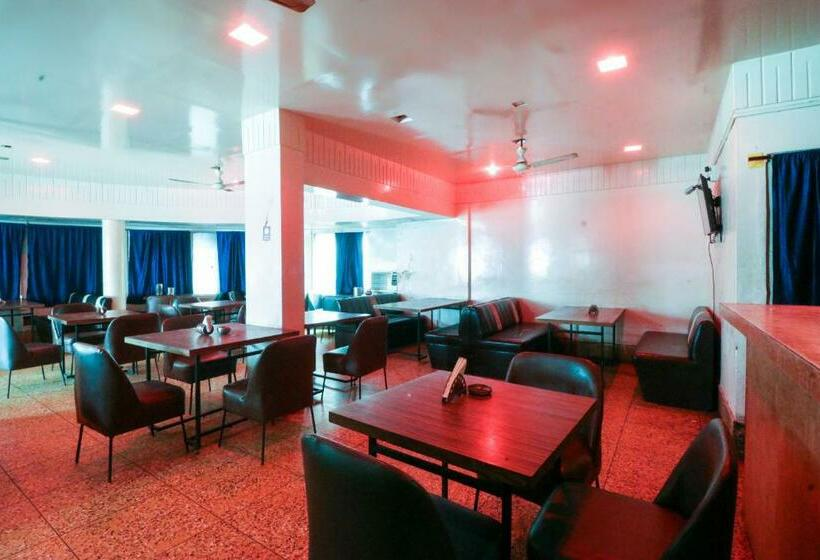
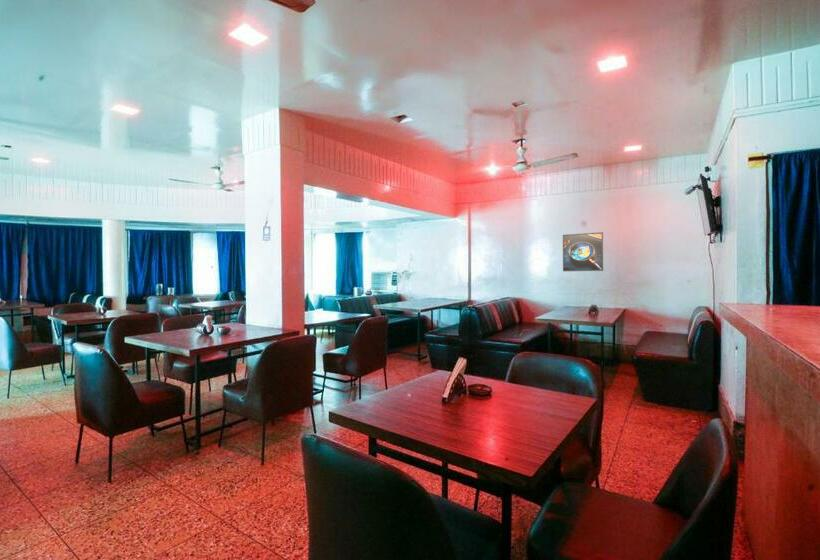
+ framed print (582, 252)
